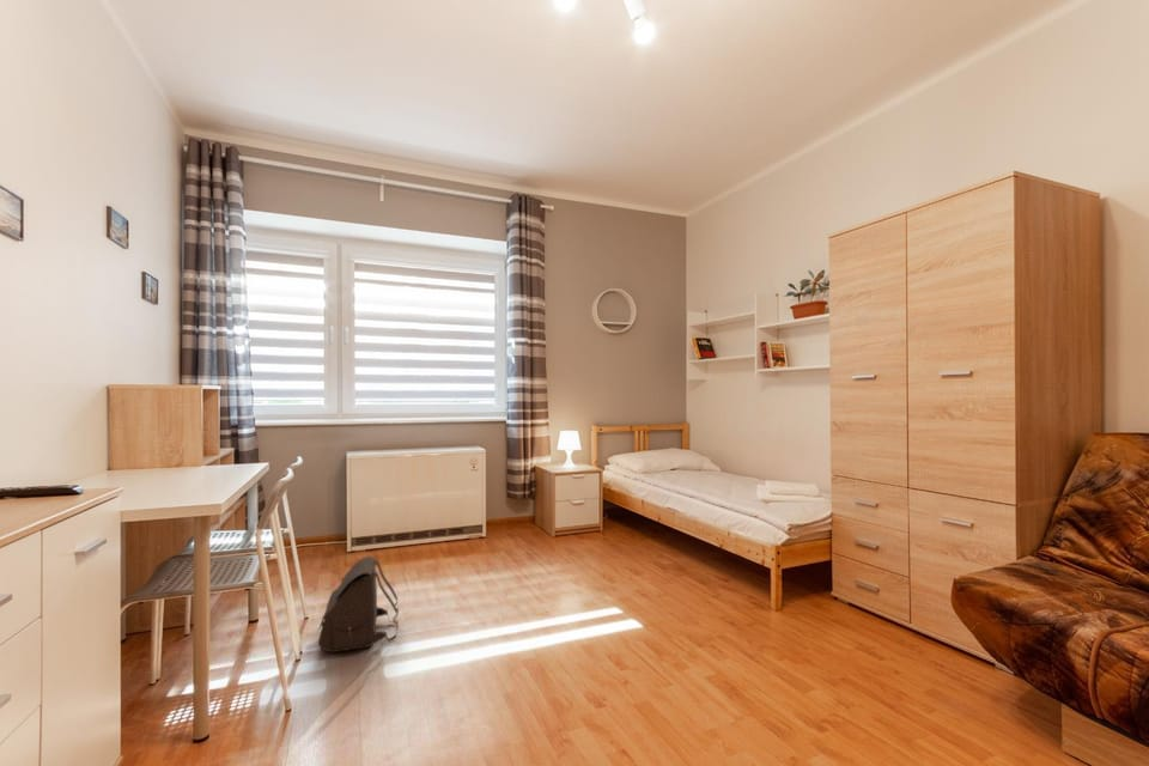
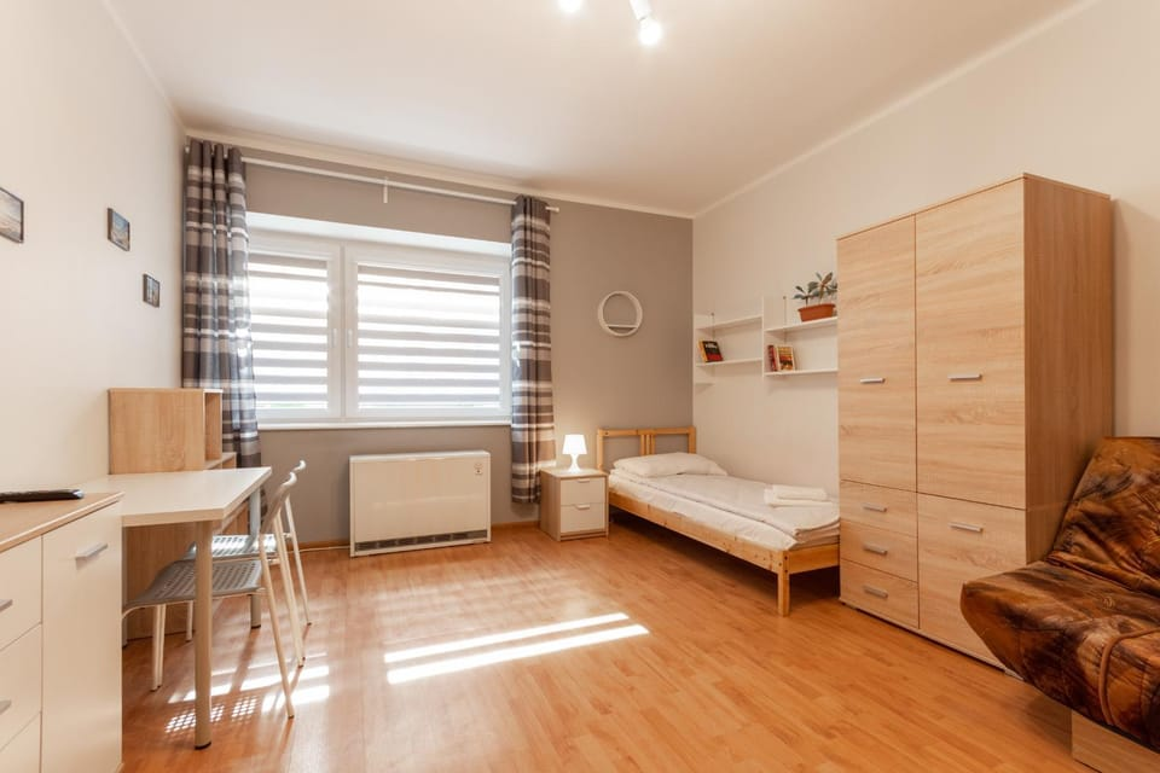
- satchel (360, 600)
